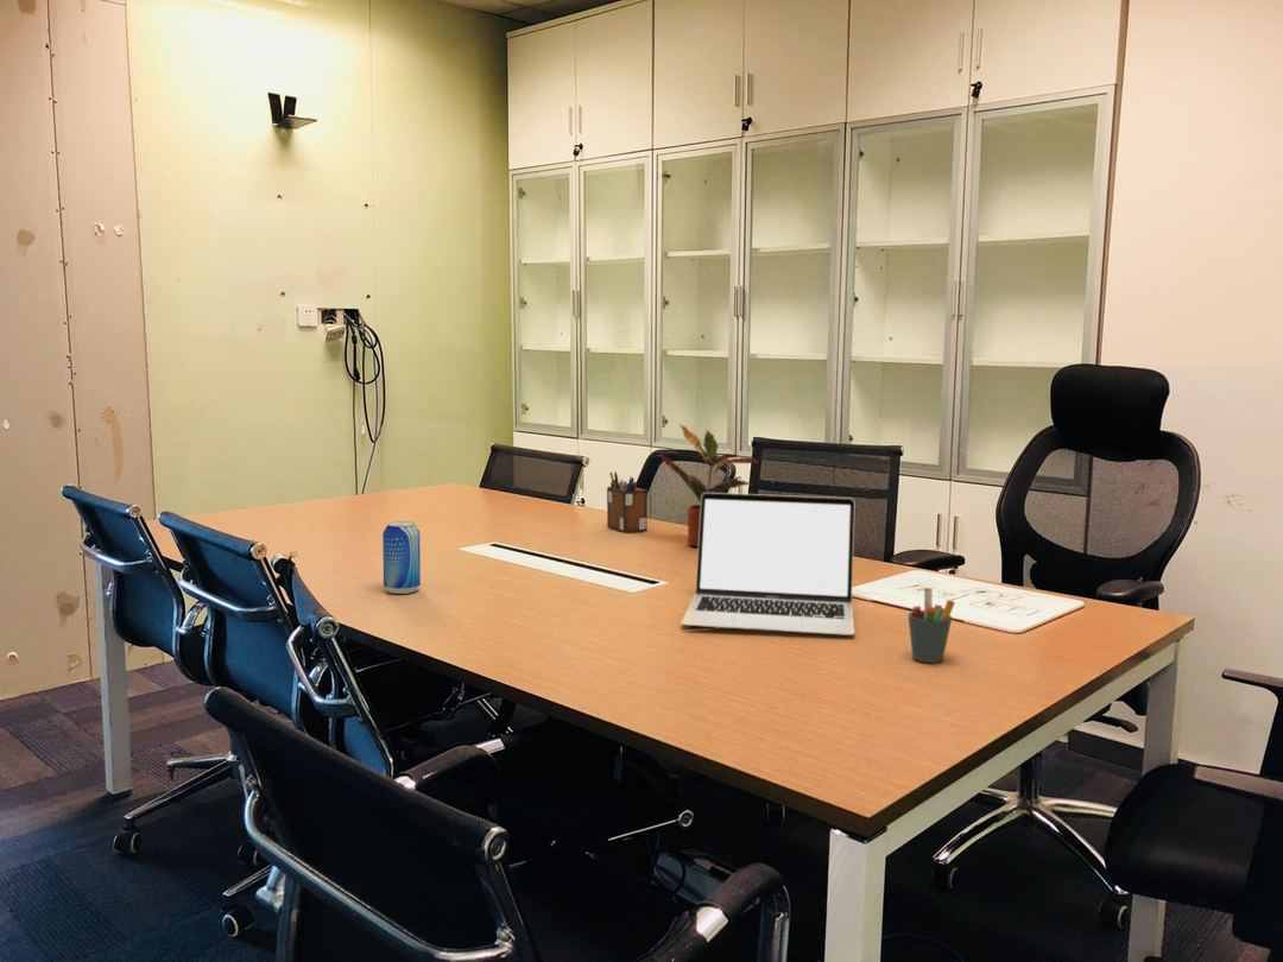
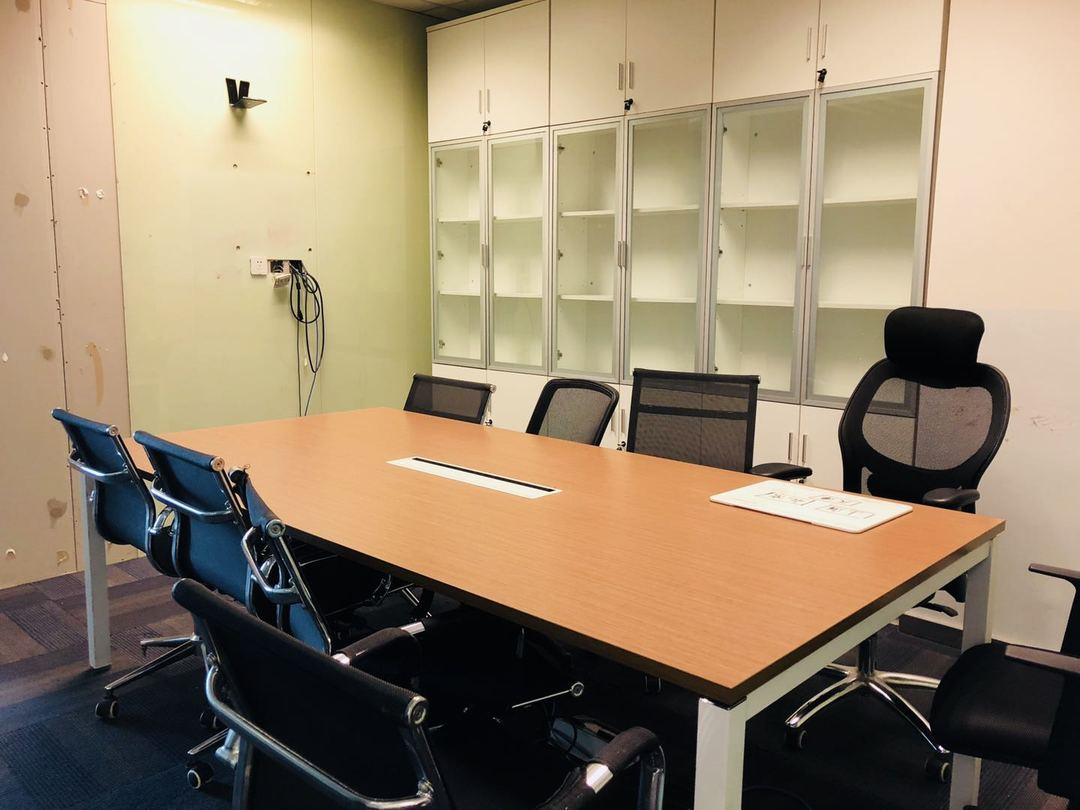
- beer can (402, 556)
- desk organizer (626, 500)
- potted plant (714, 487)
- pen holder (929, 625)
- laptop (771, 559)
